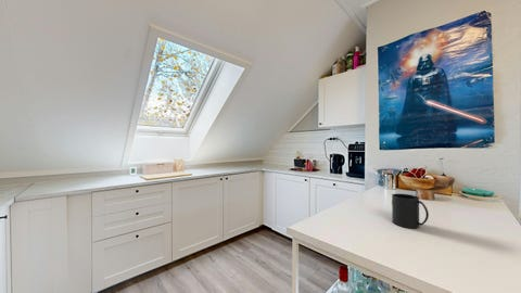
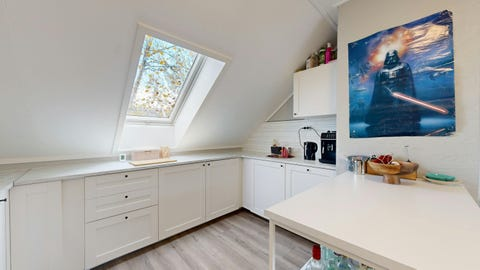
- mug (409, 211)
